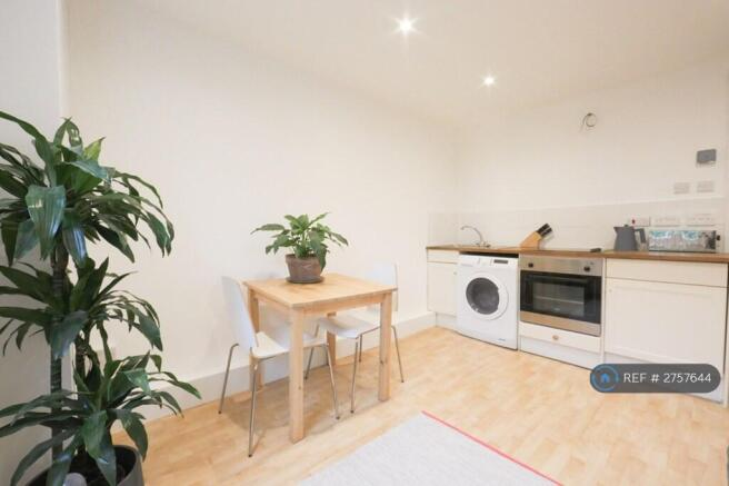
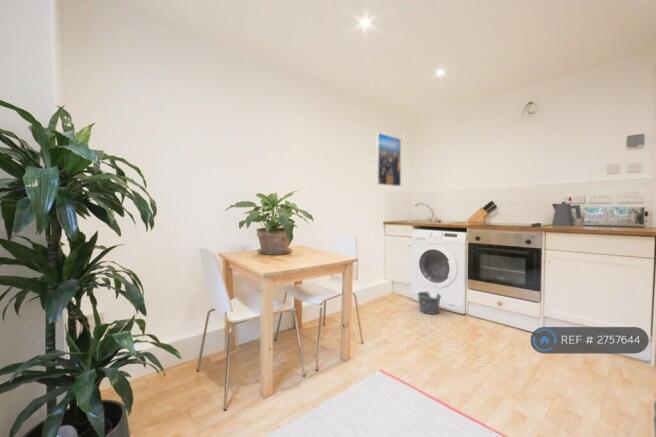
+ bucket (429, 296)
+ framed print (388, 160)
